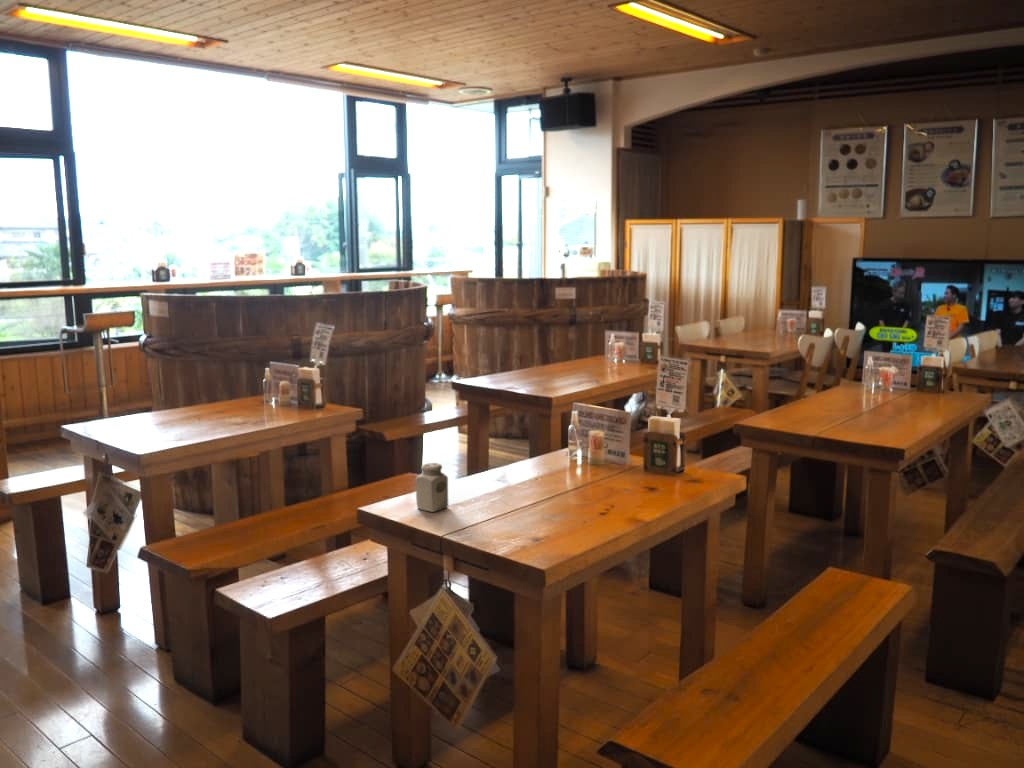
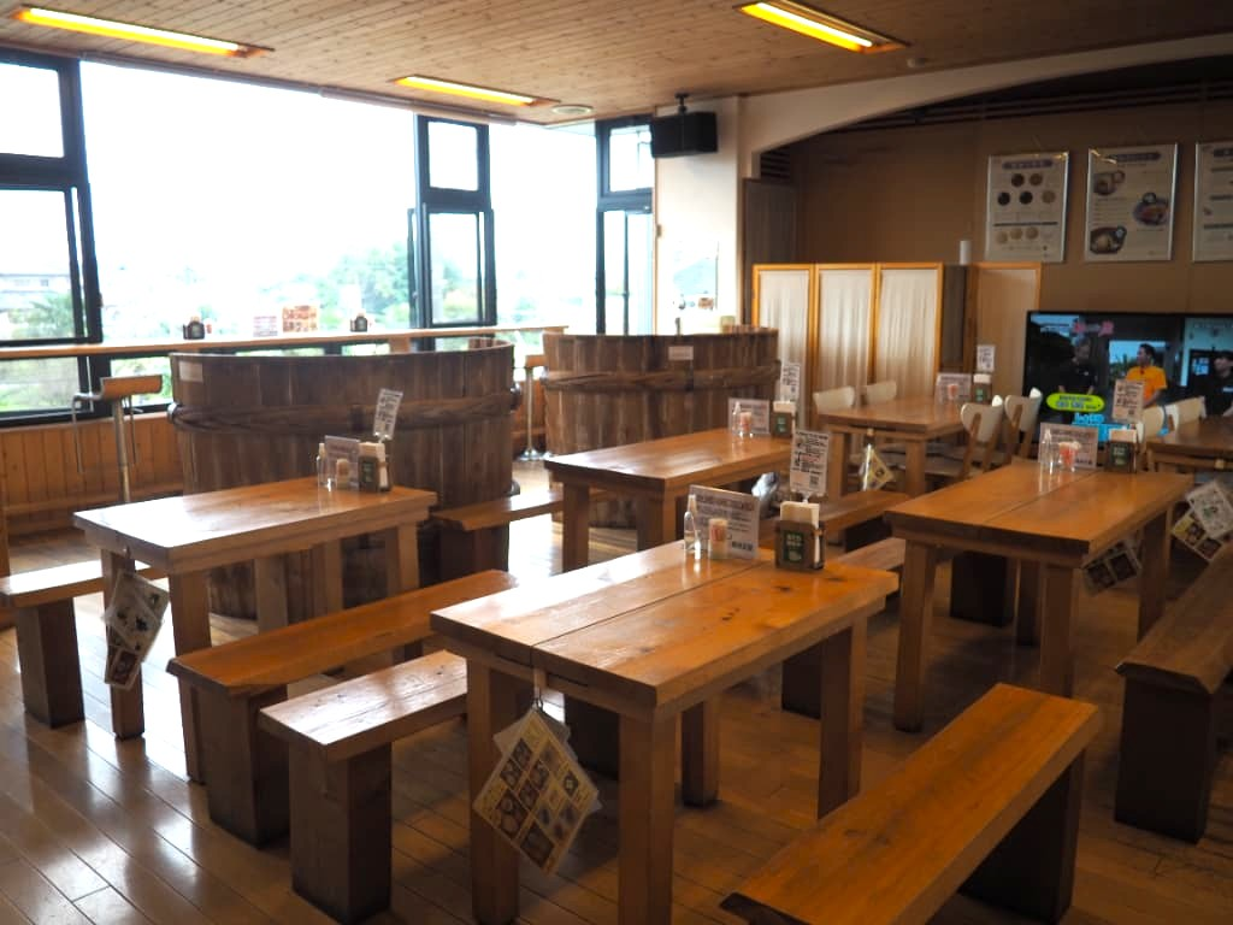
- salt shaker (431, 486)
